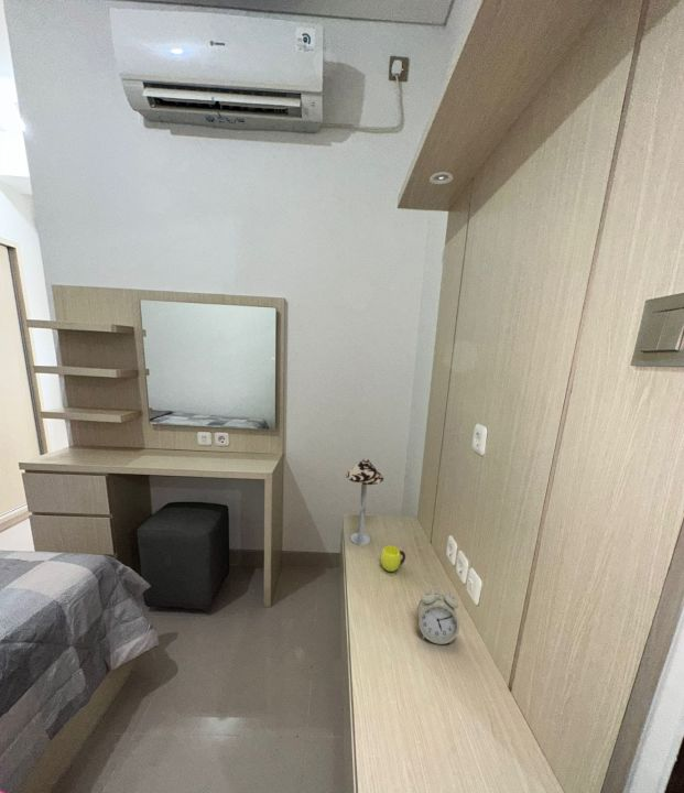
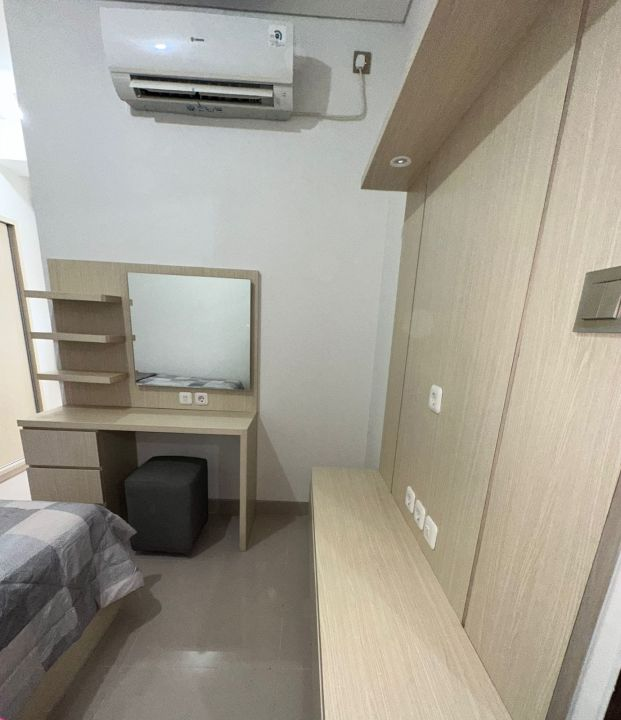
- cup (393, 558)
- table lamp (362, 498)
- alarm clock (437, 612)
